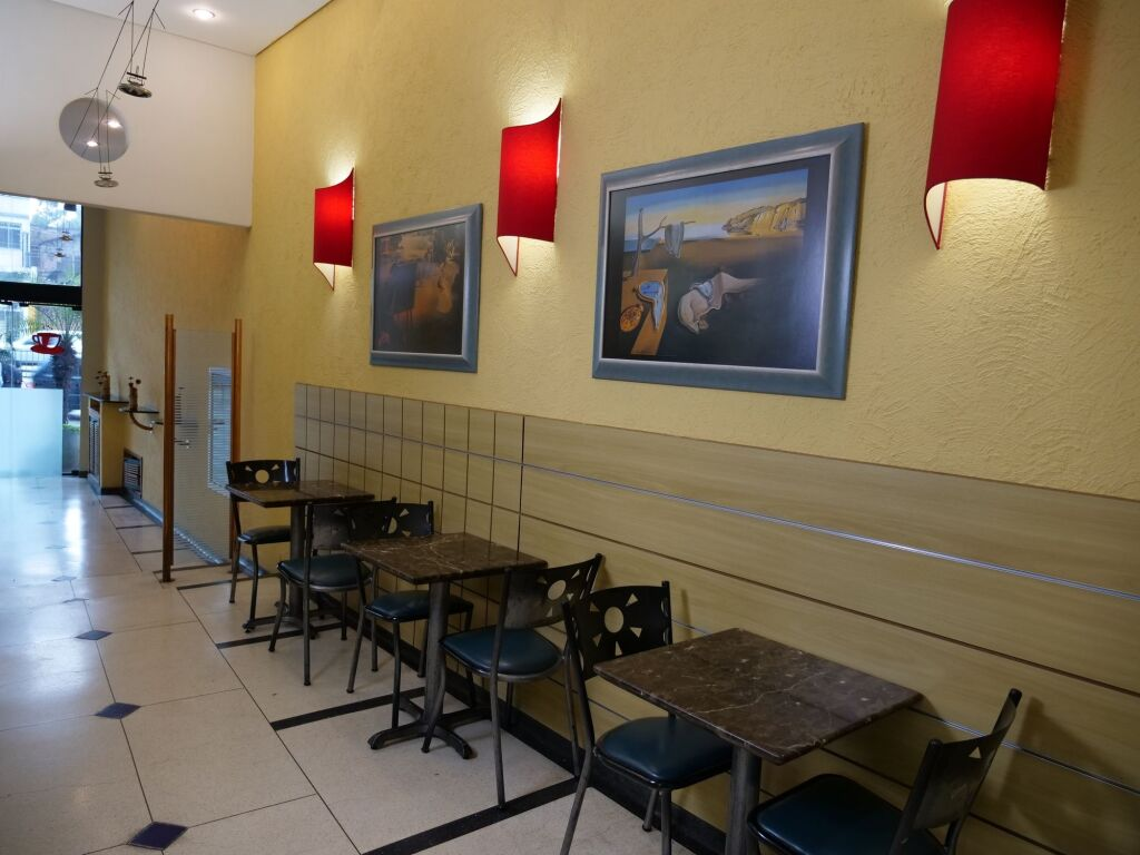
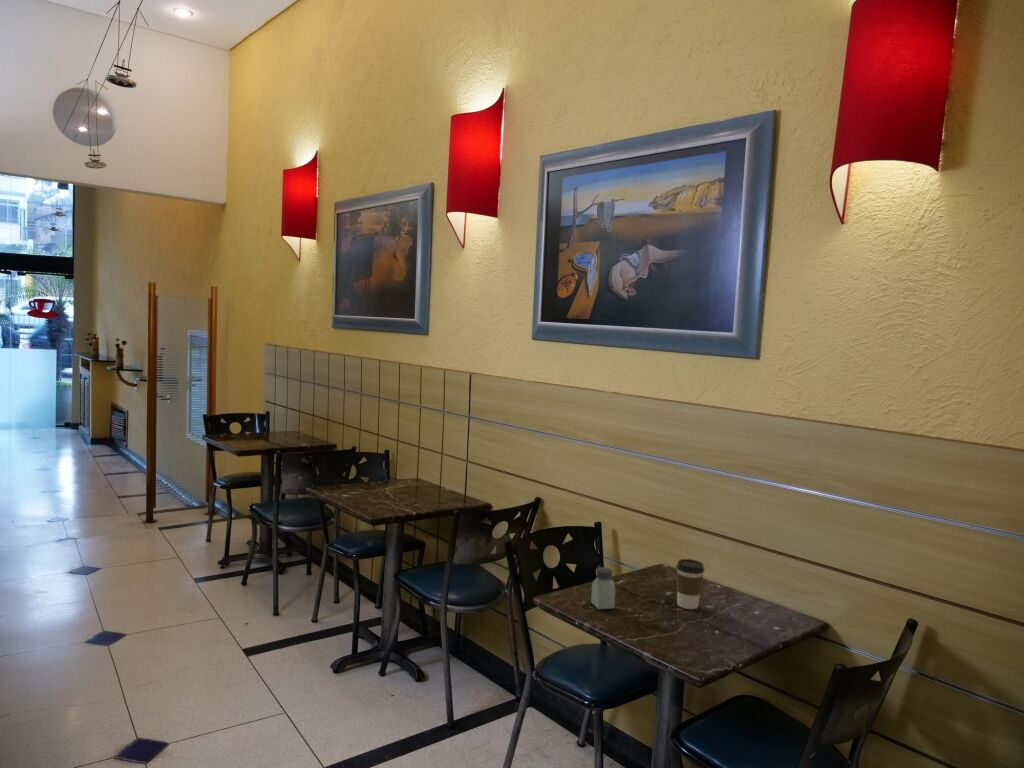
+ saltshaker (603, 587)
+ coffee cup (689, 584)
